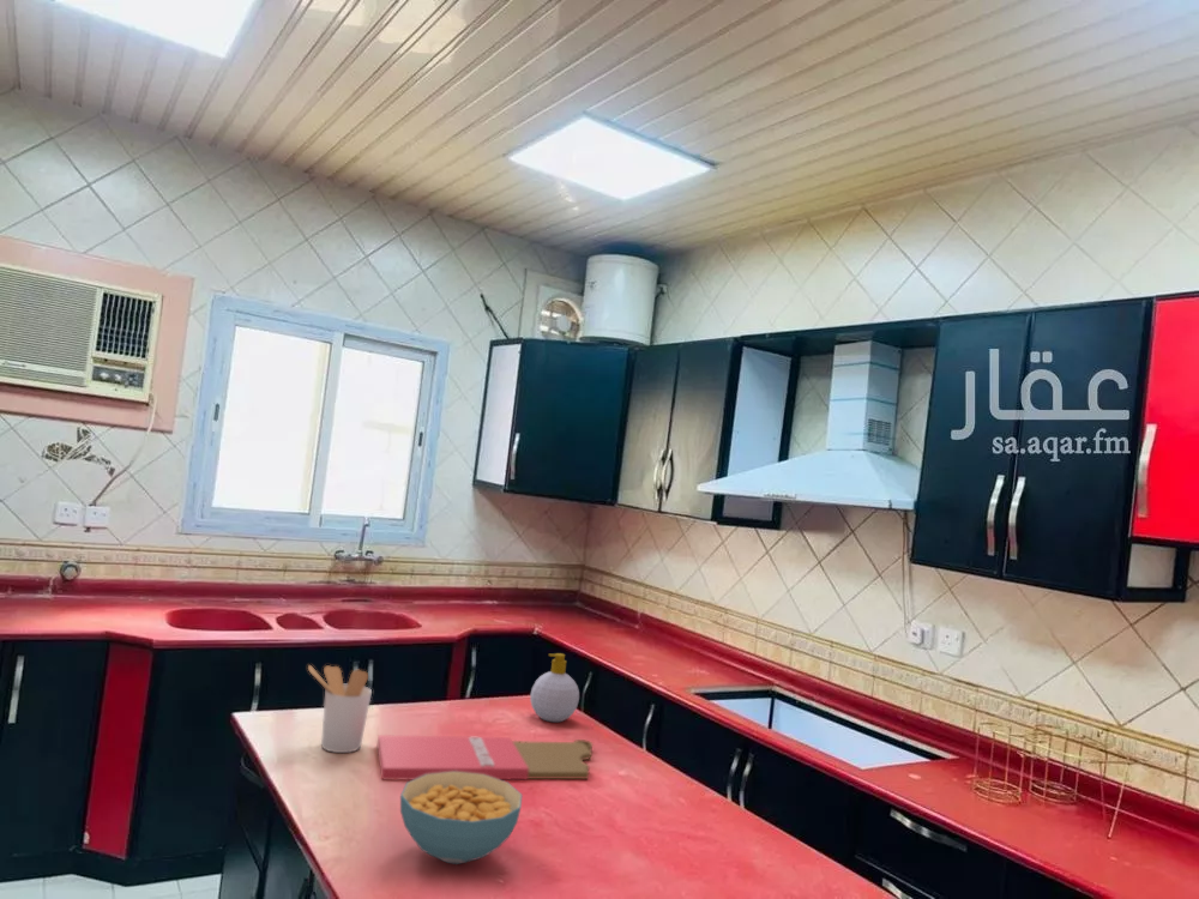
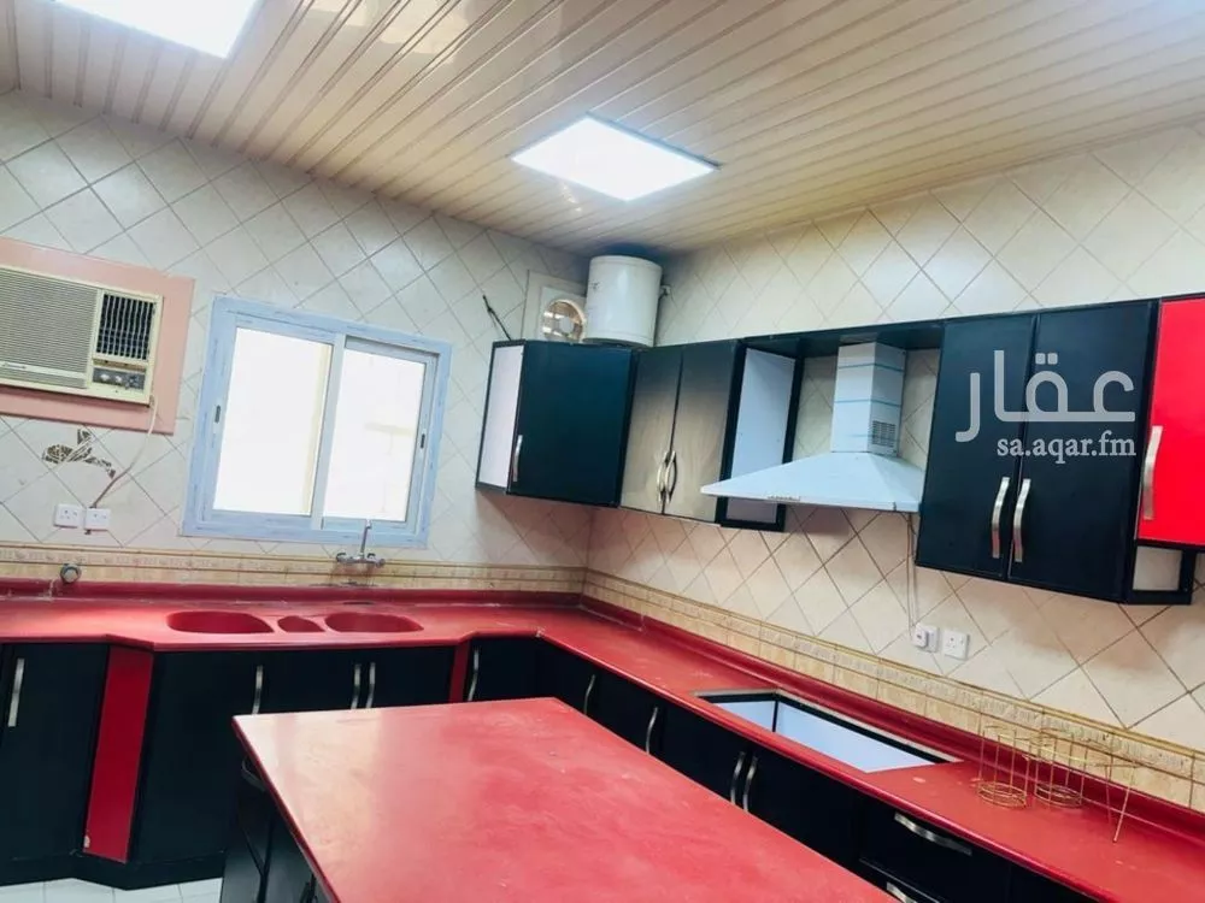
- cutting board (496, 754)
- utensil holder (335, 705)
- soap bottle (555, 686)
- cereal bowl (458, 825)
